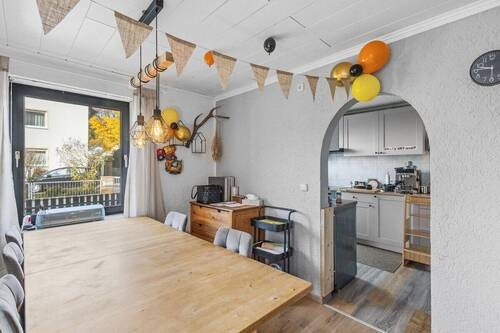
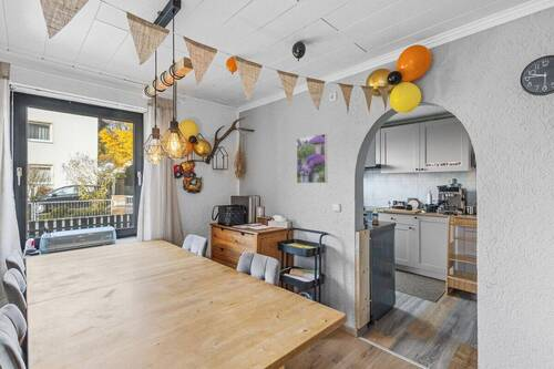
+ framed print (310, 160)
